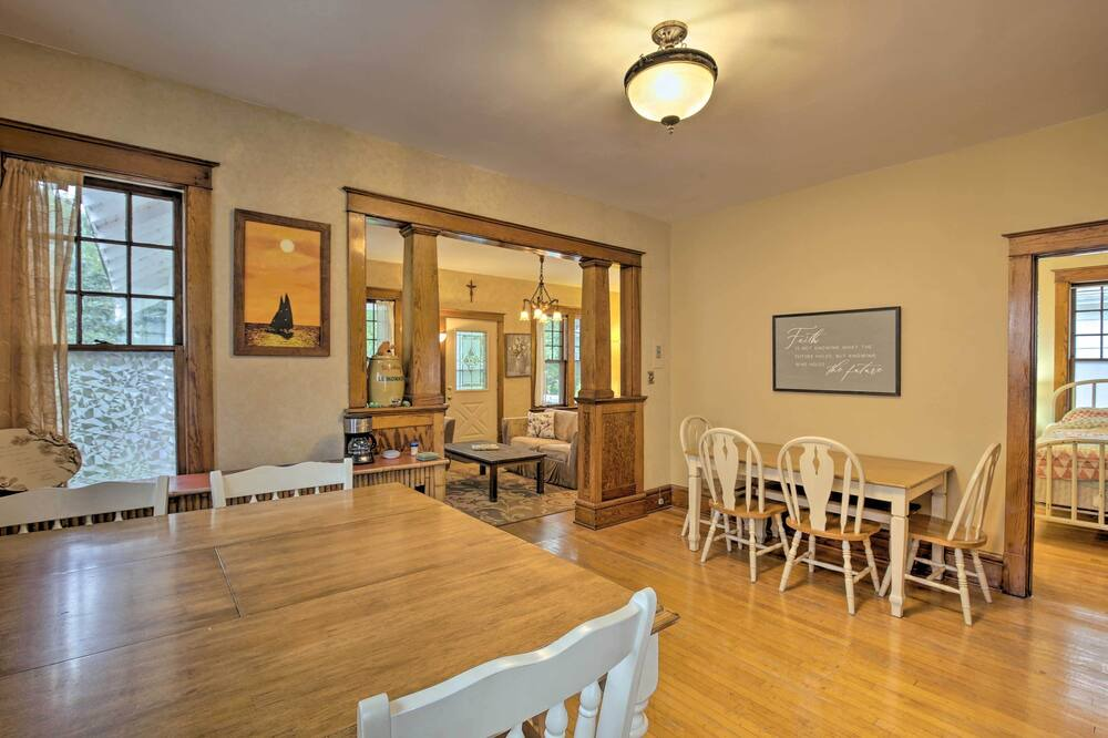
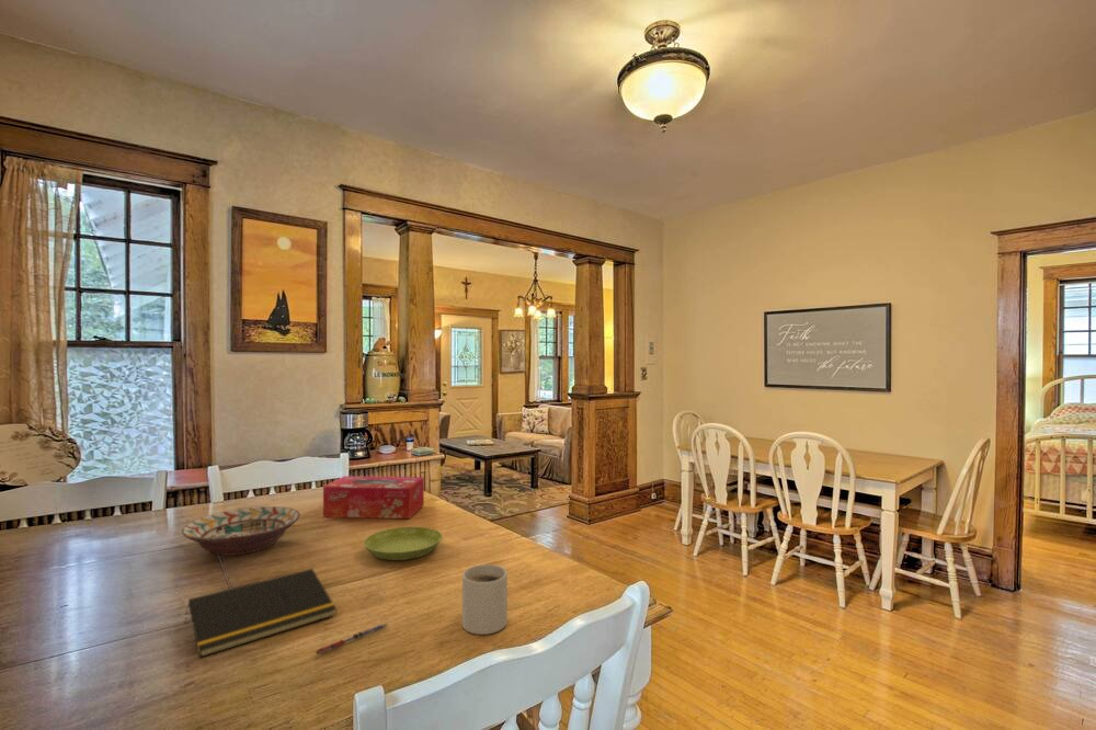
+ tissue box (375, 495)
+ mug (484, 595)
+ saucer (403, 544)
+ decorative bowl (243, 533)
+ pen (353, 636)
+ notepad (263, 606)
